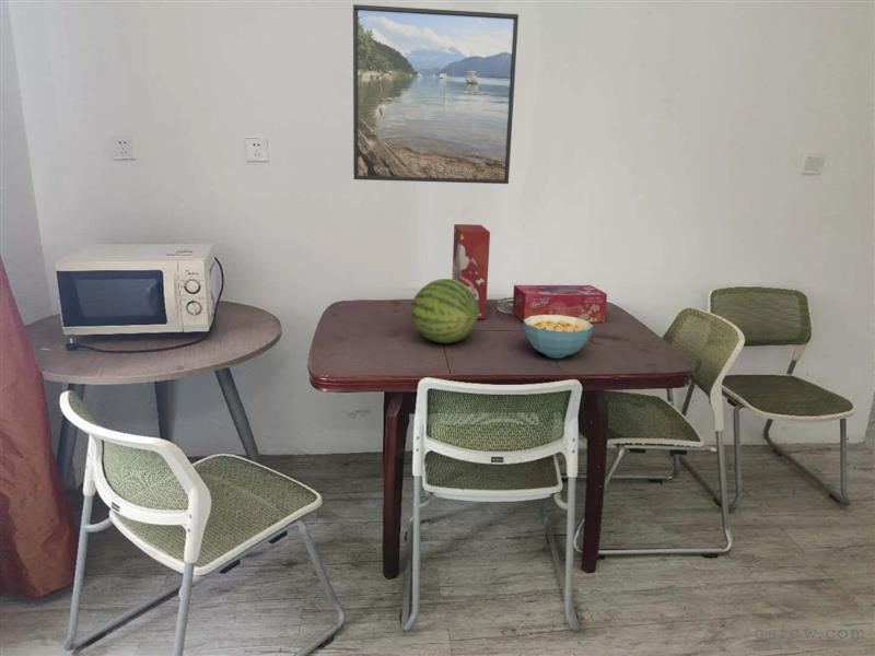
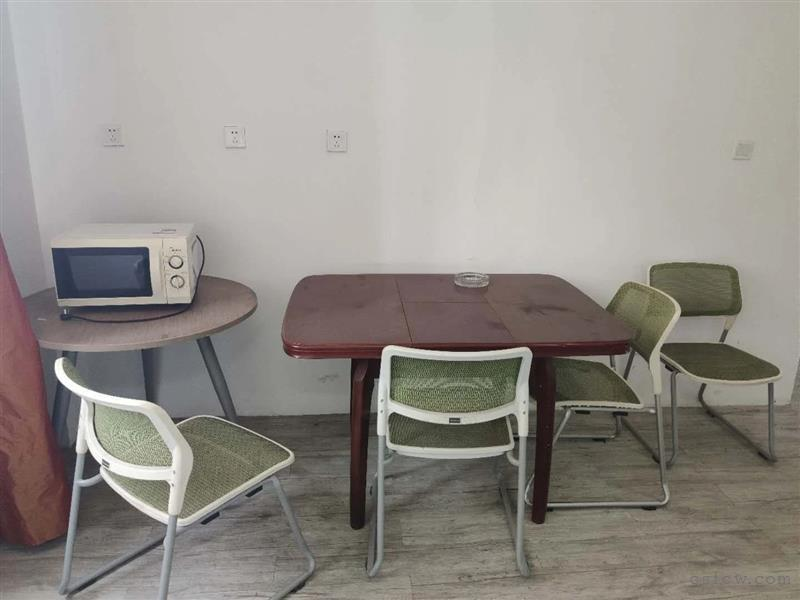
- tissue box (558, 303)
- cereal box (469, 269)
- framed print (434, 98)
- fruit (444, 311)
- cereal bowl (556, 339)
